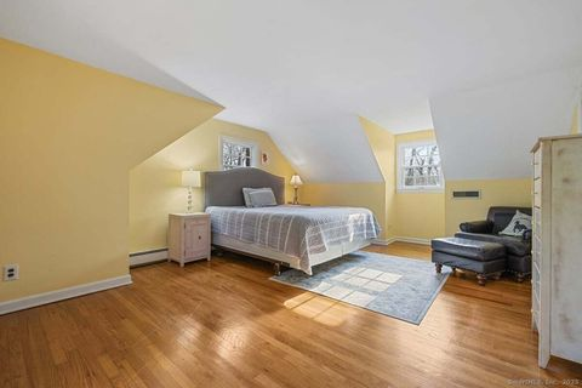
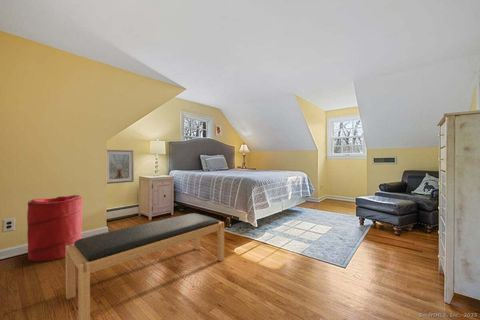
+ picture frame (119, 166)
+ bench (157, 250)
+ laundry hamper (56, 224)
